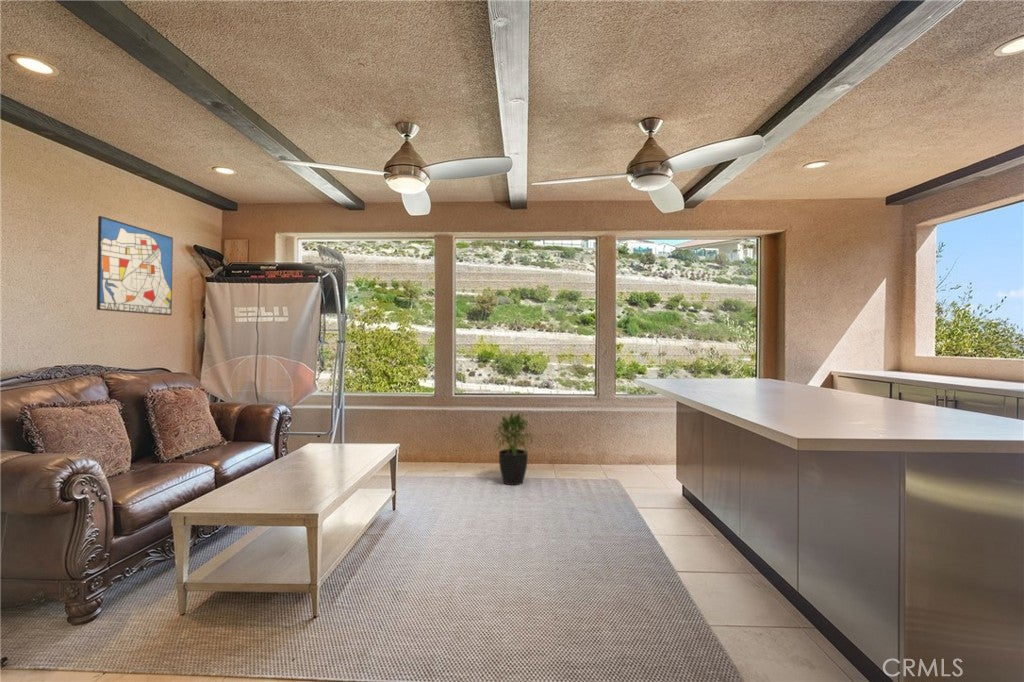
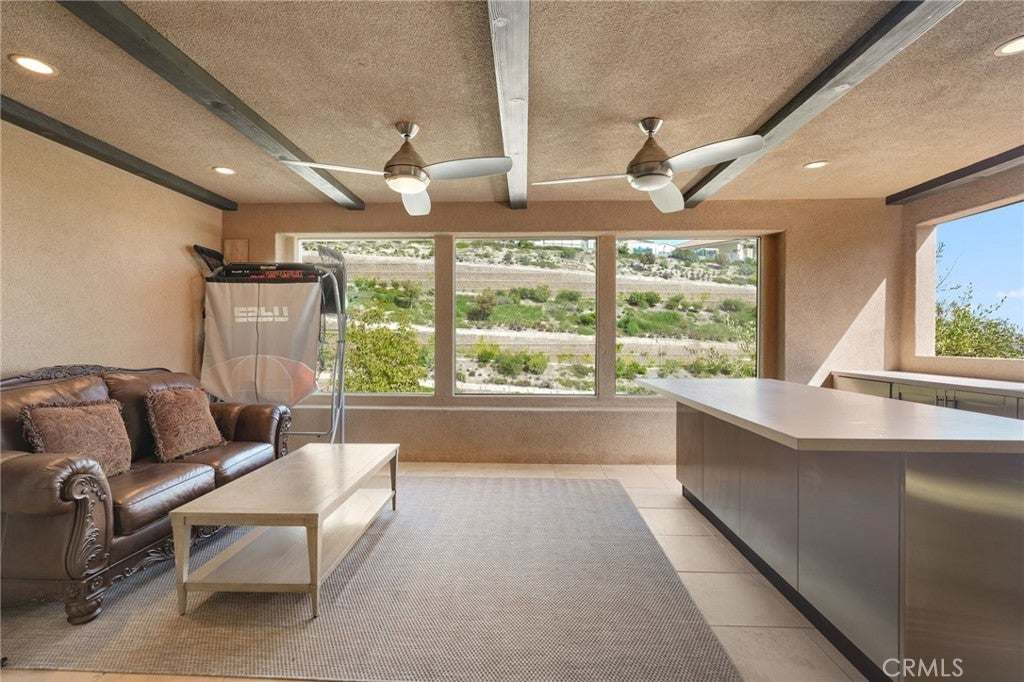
- wall art (138, 270)
- potted plant (511, 446)
